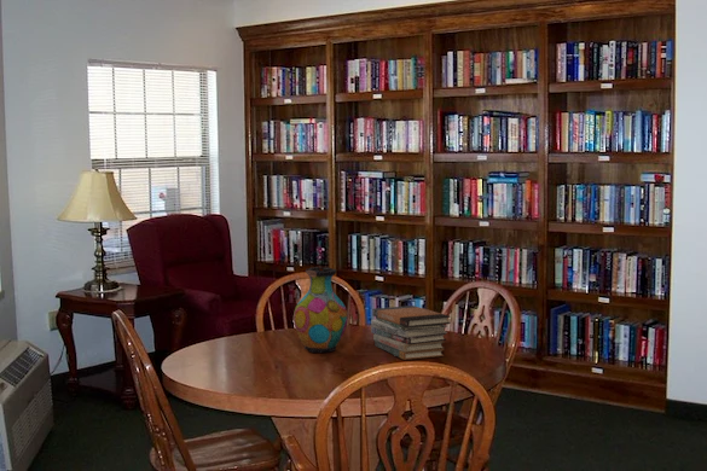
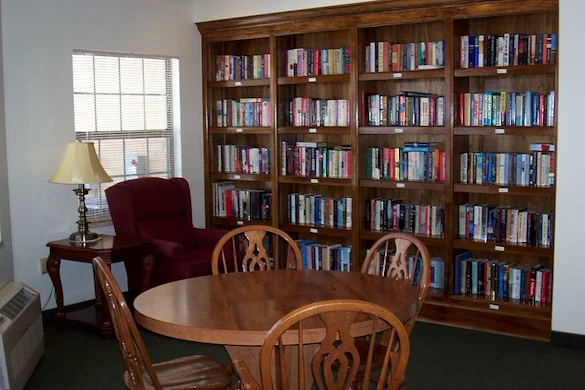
- book stack (408, 331)
- vase (320, 309)
